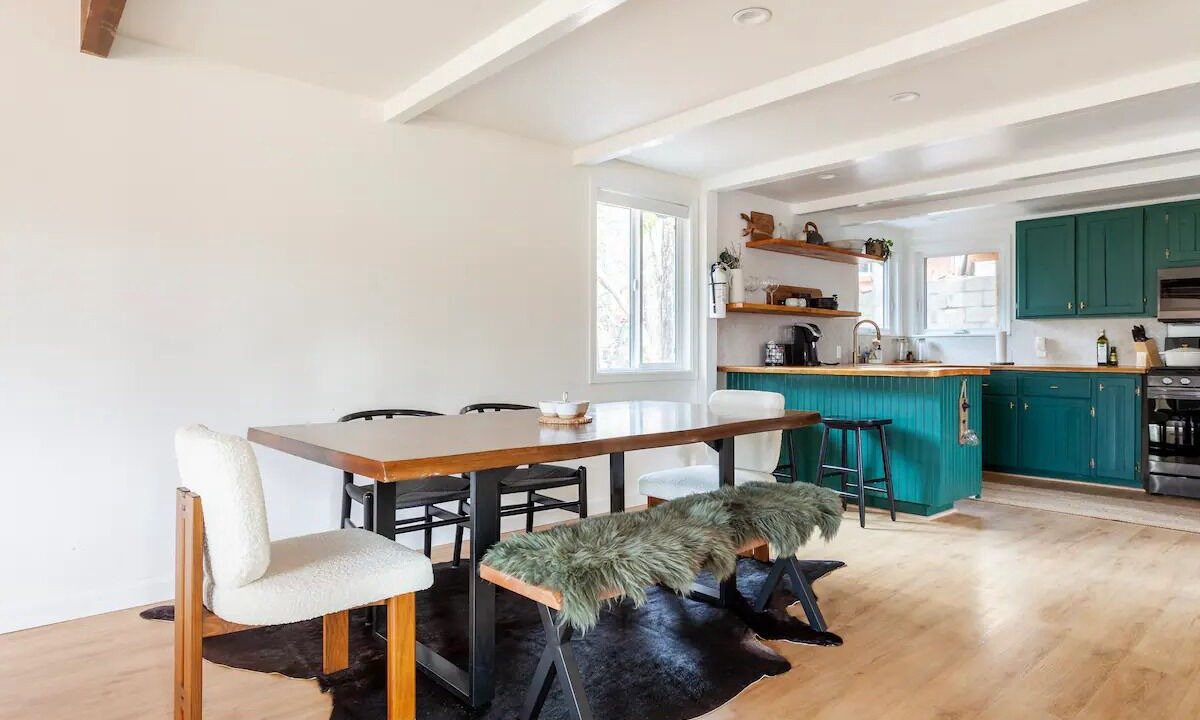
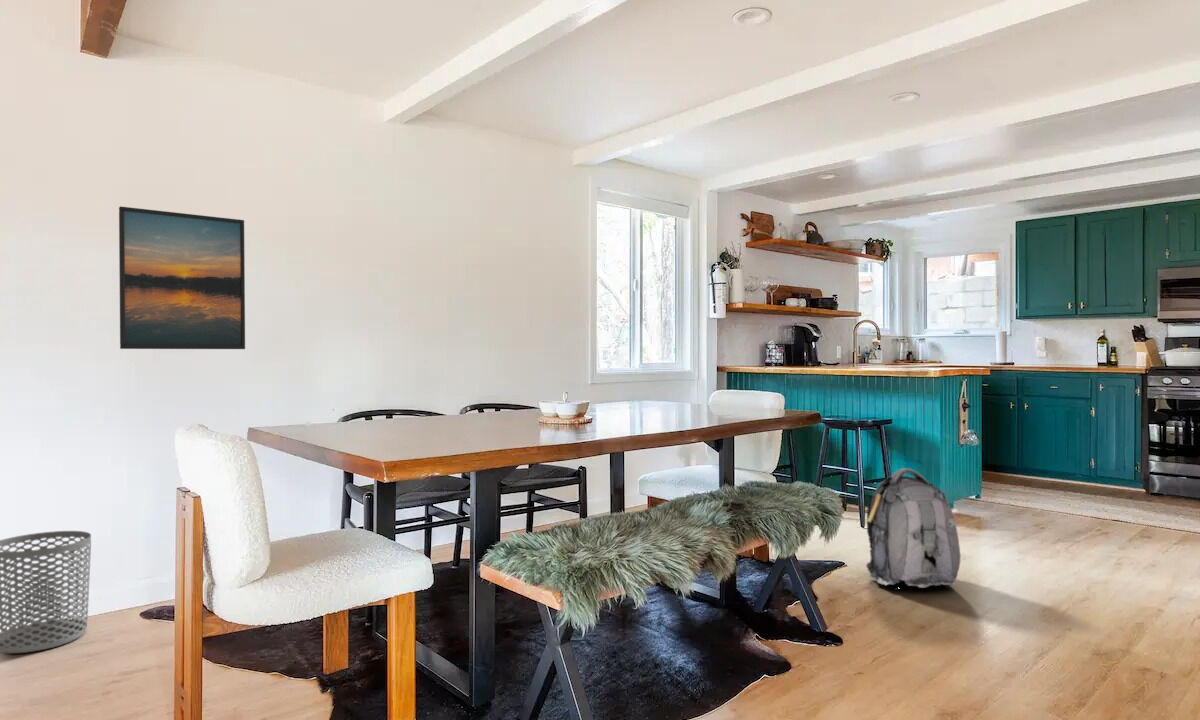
+ backpack (910, 525)
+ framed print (185, 281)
+ waste bin (40, 590)
